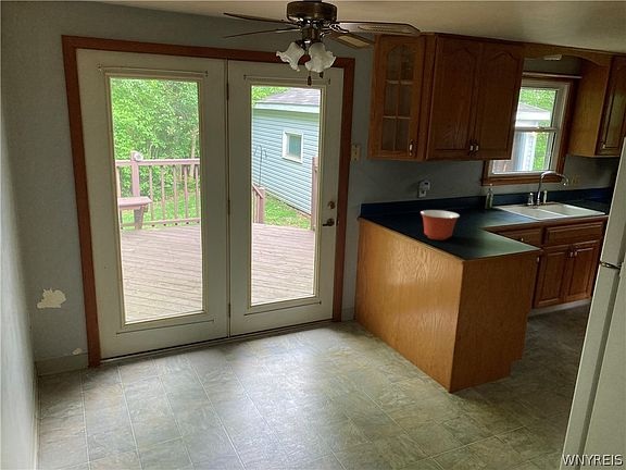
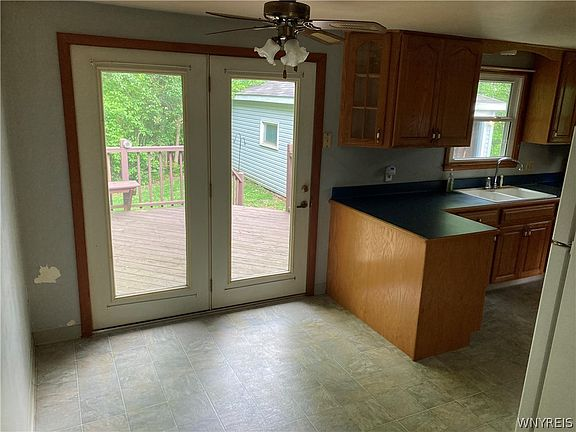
- mixing bowl (438, 225)
